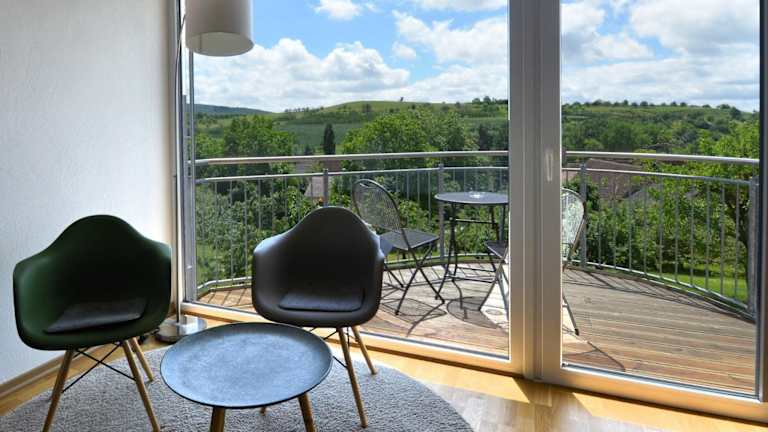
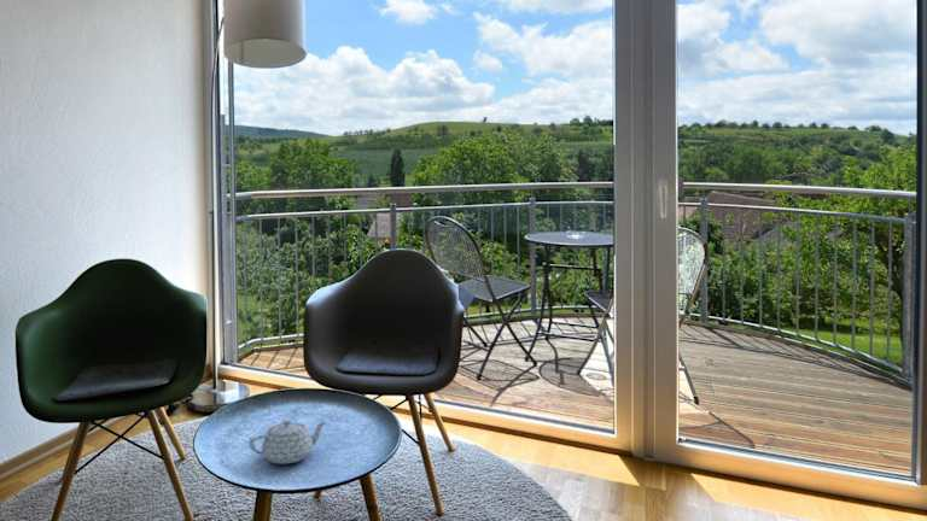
+ teapot (290, 438)
